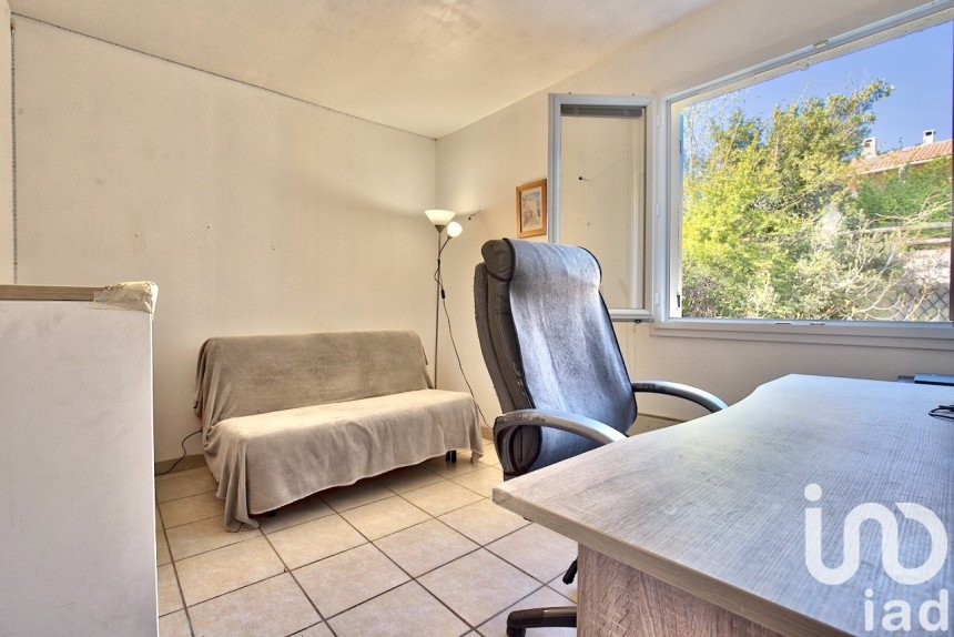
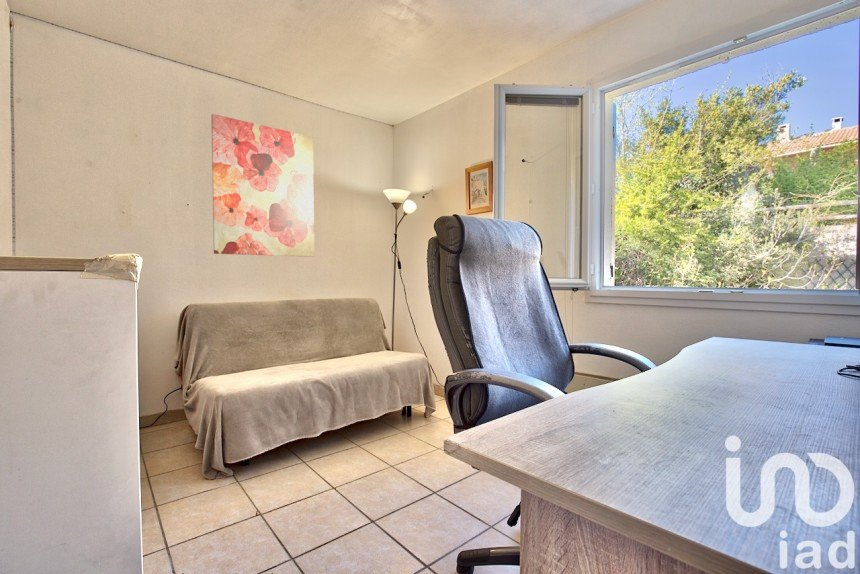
+ wall art (267, 191)
